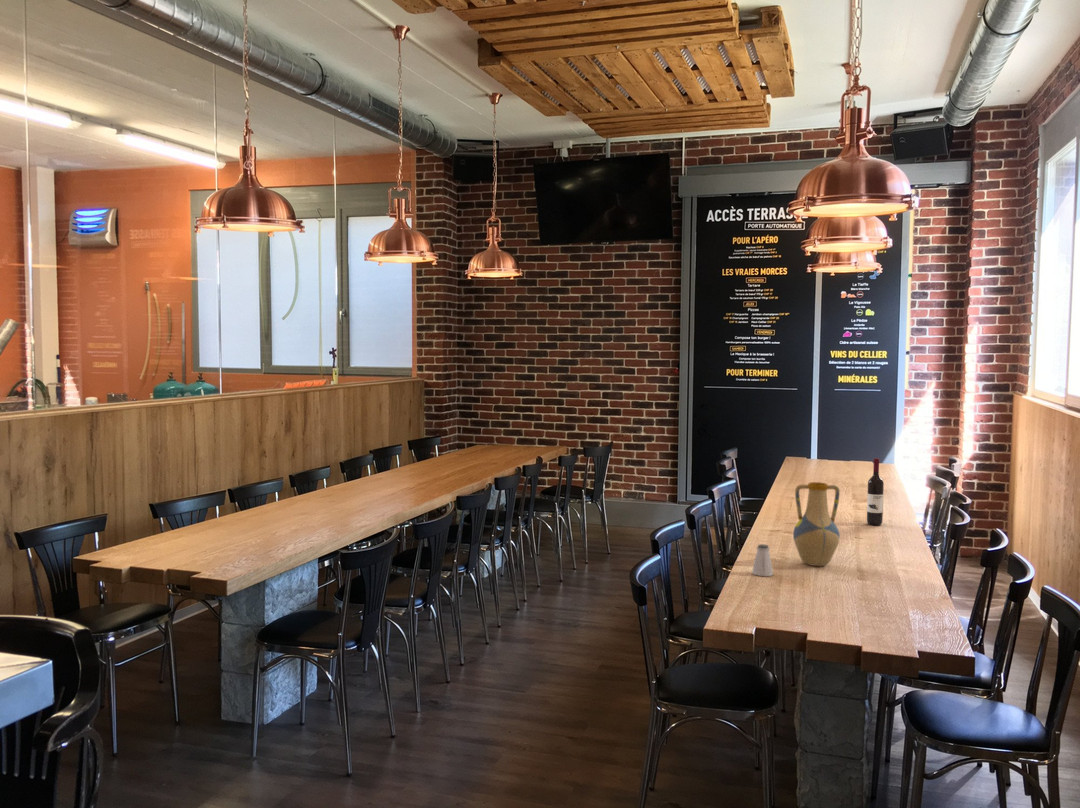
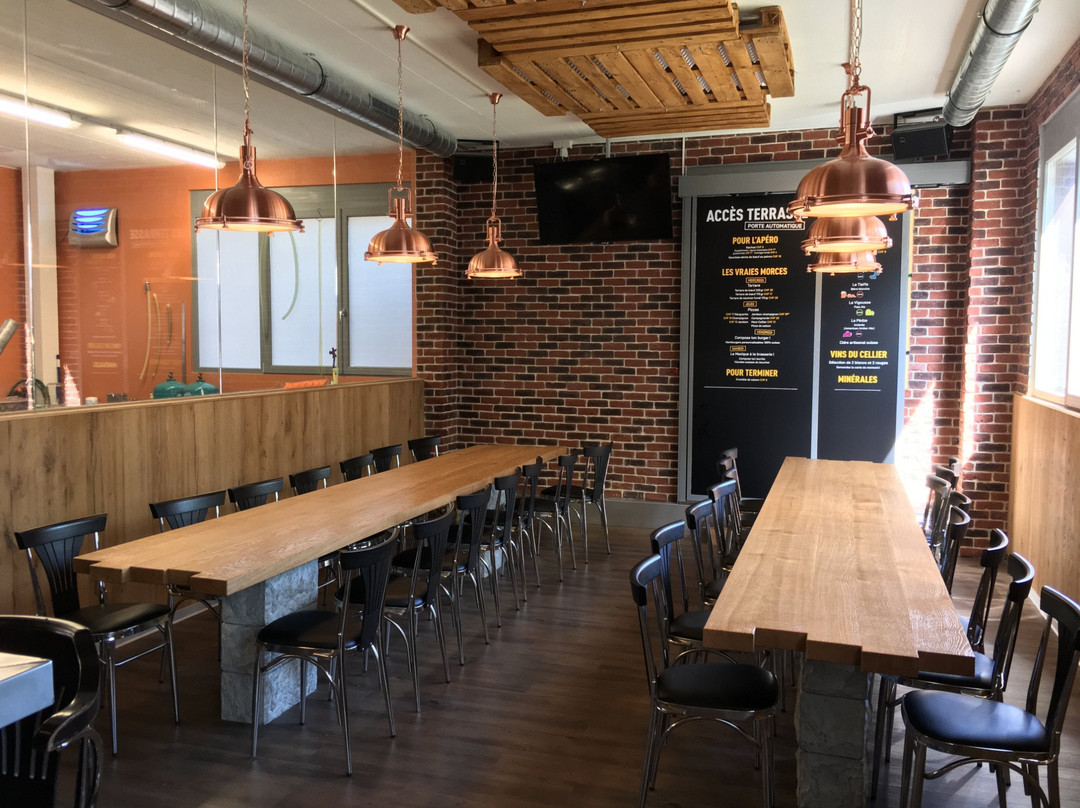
- saltshaker (762, 559)
- vase (816, 523)
- wine bottle (875, 491)
